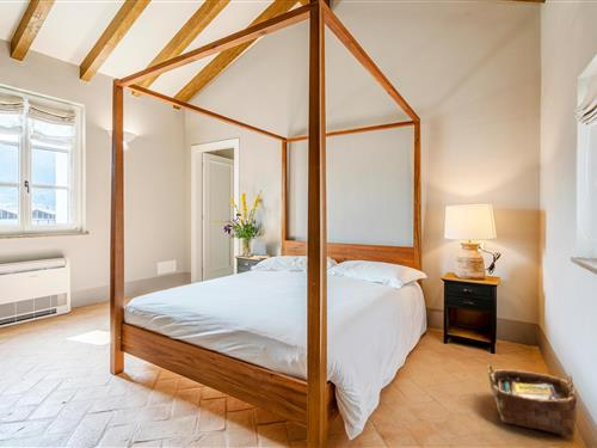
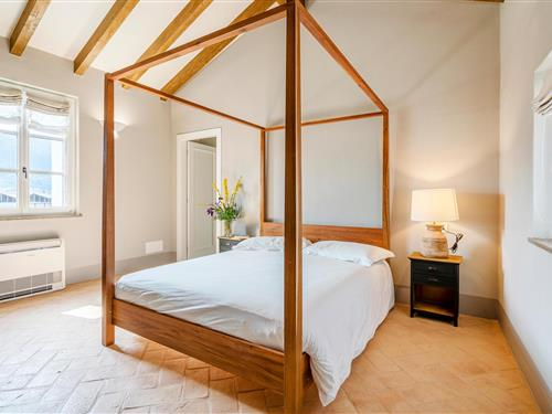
- woven basket (529, 392)
